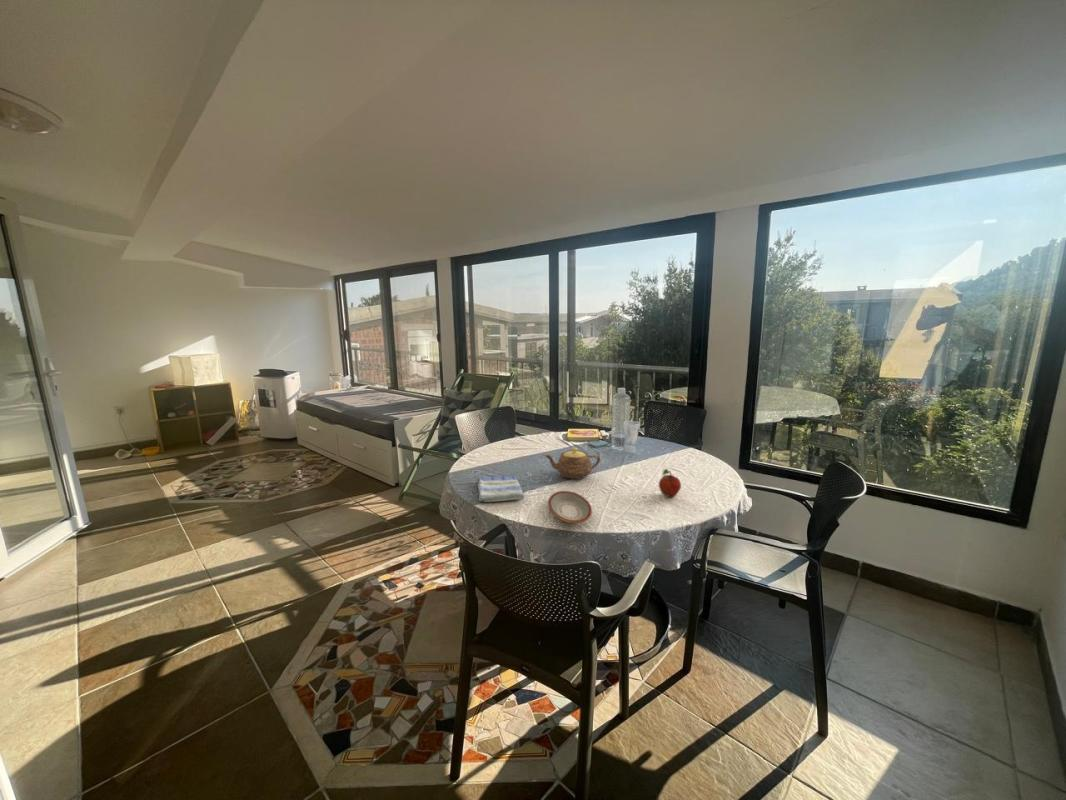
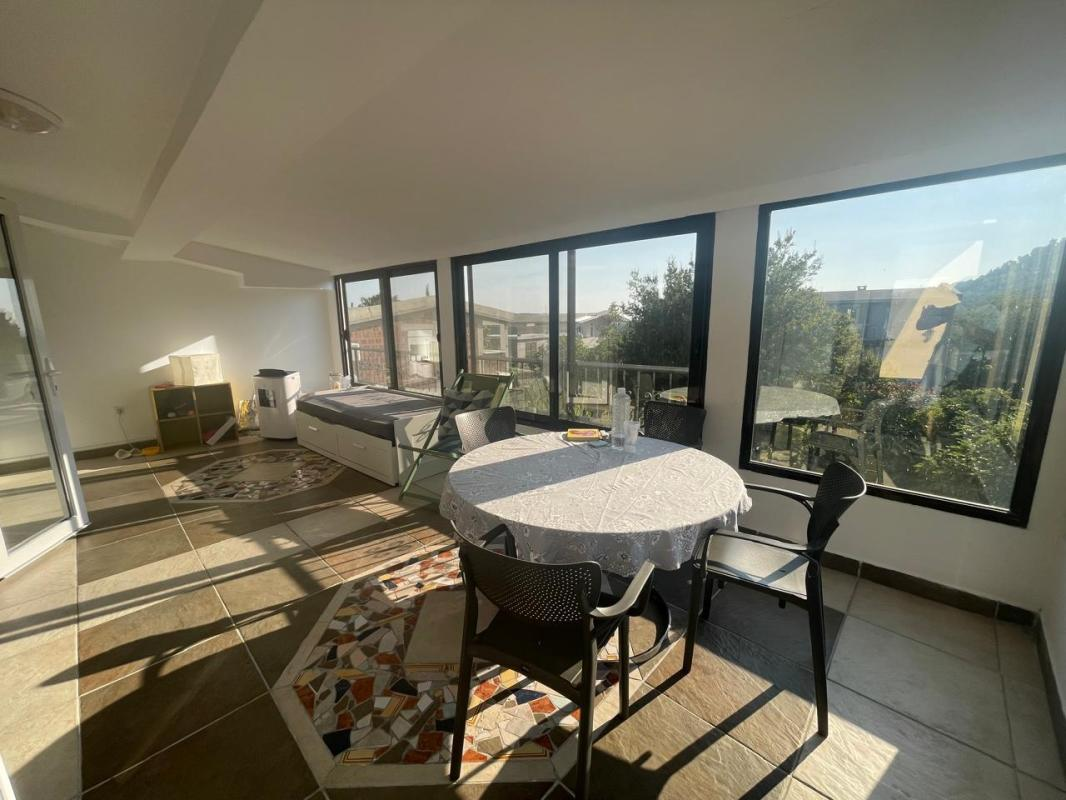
- fruit (669, 482)
- dish towel (499, 487)
- teapot (572, 461)
- plate (569, 508)
